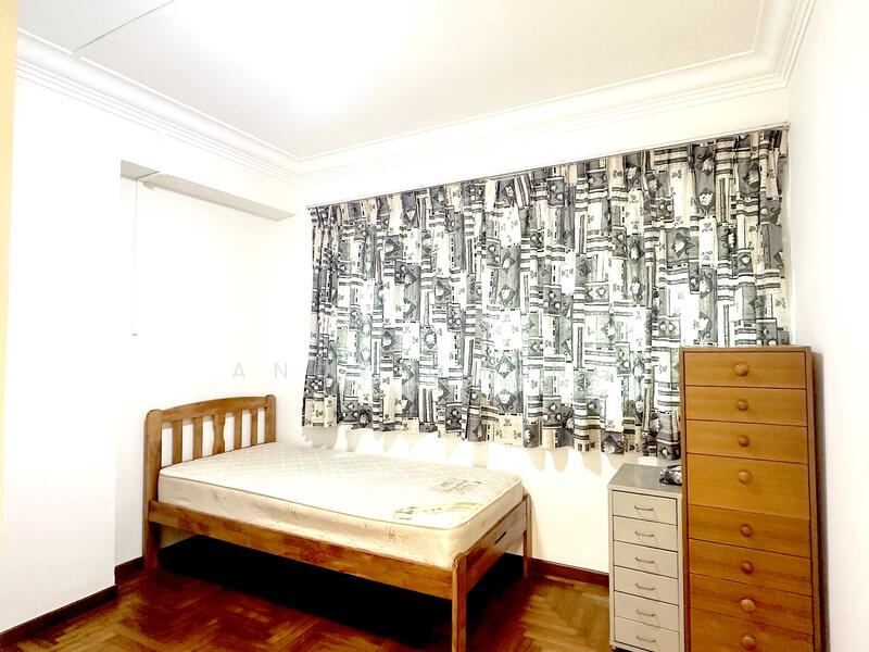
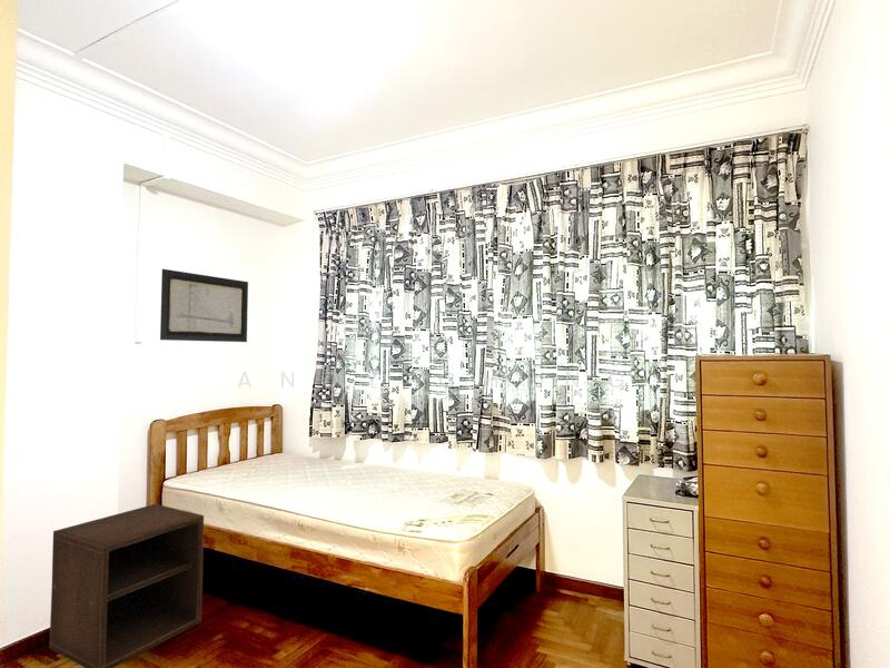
+ wall art (207, 308)
+ nightstand (130, 578)
